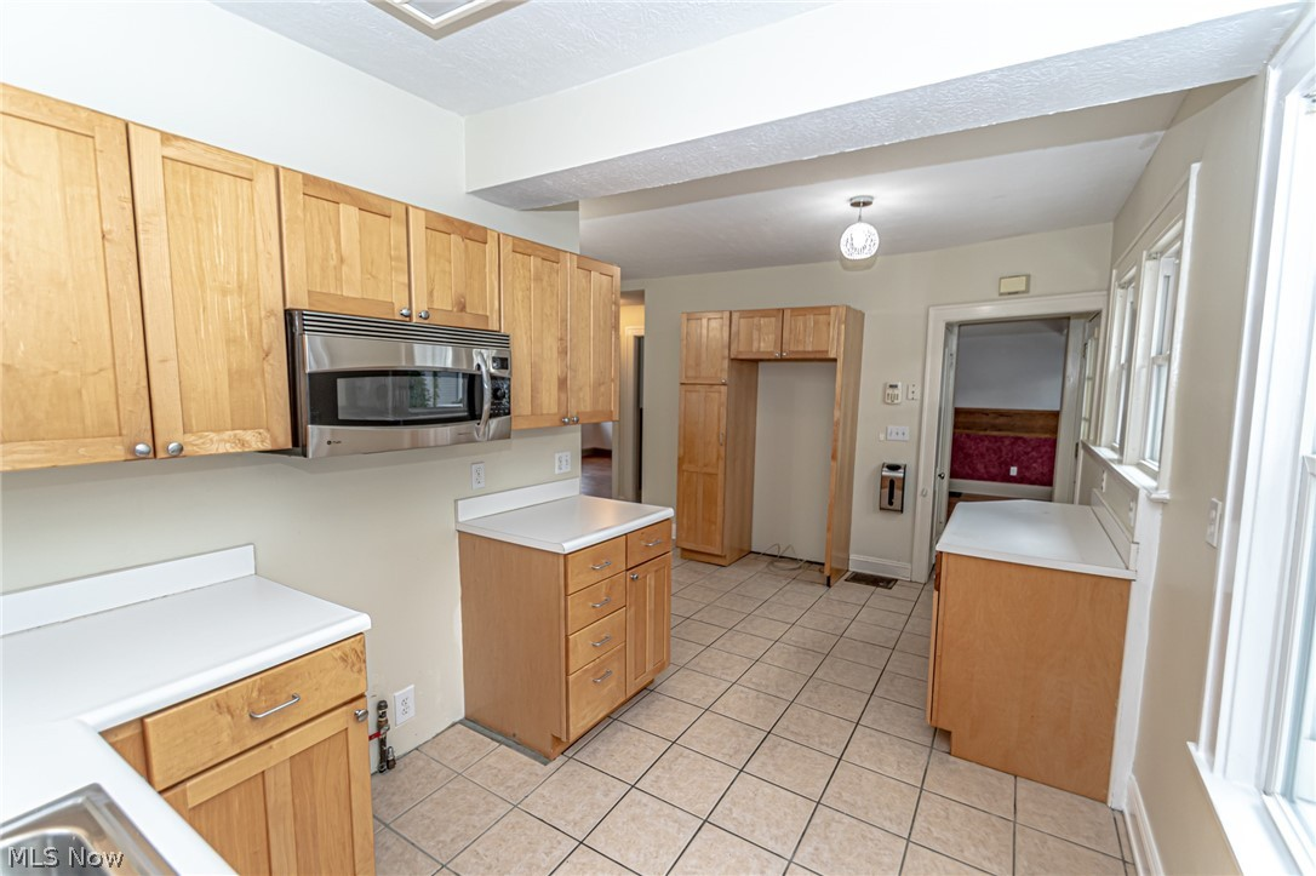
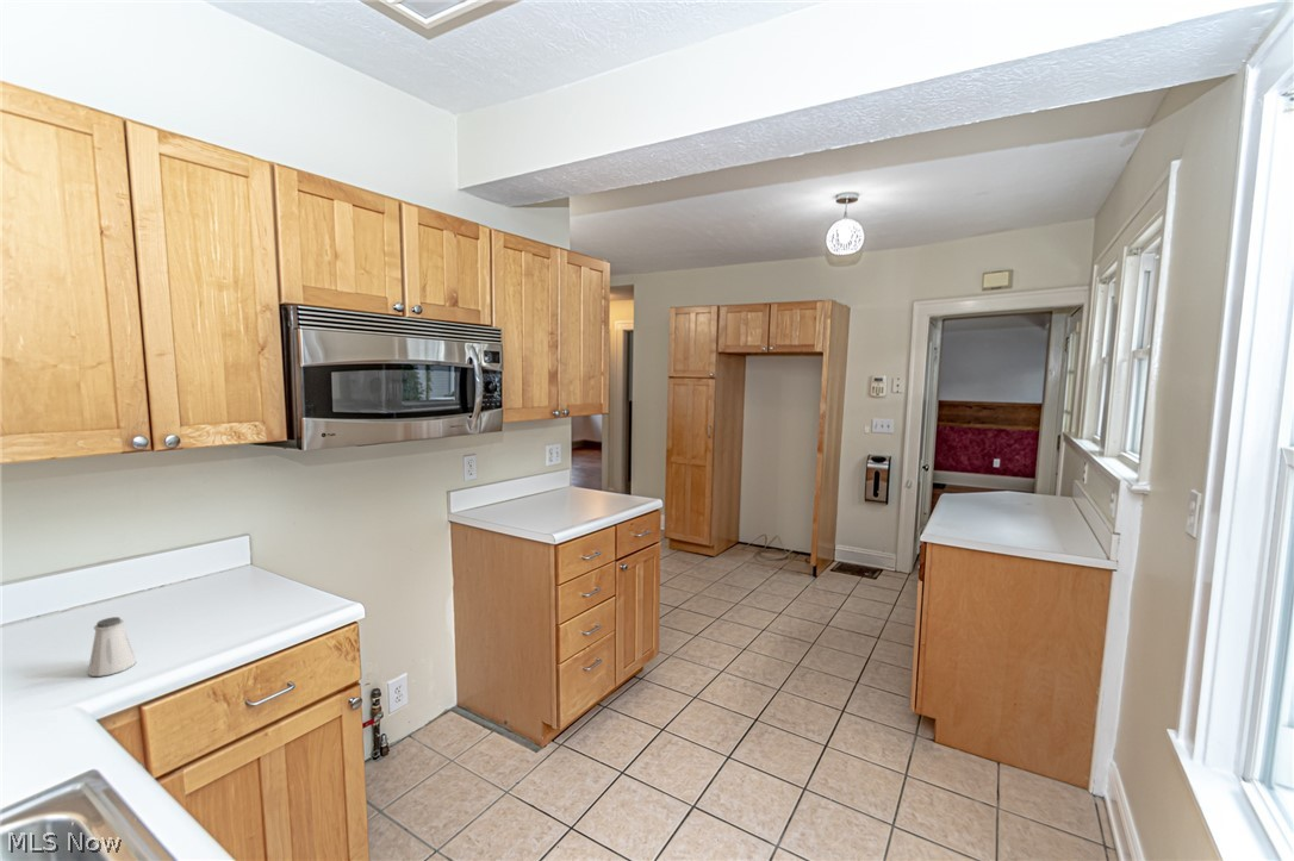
+ saltshaker (110, 643)
